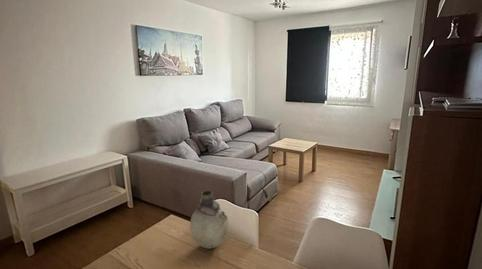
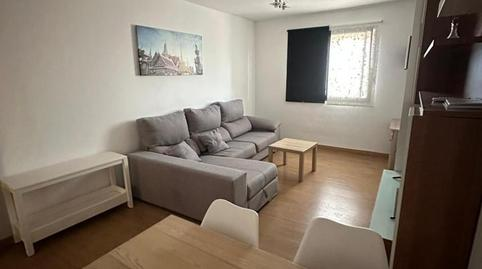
- vase (209, 219)
